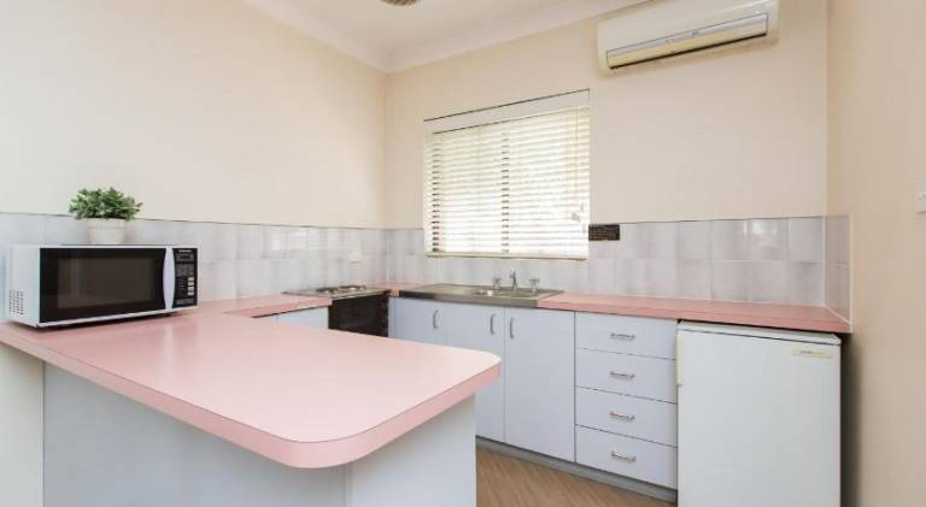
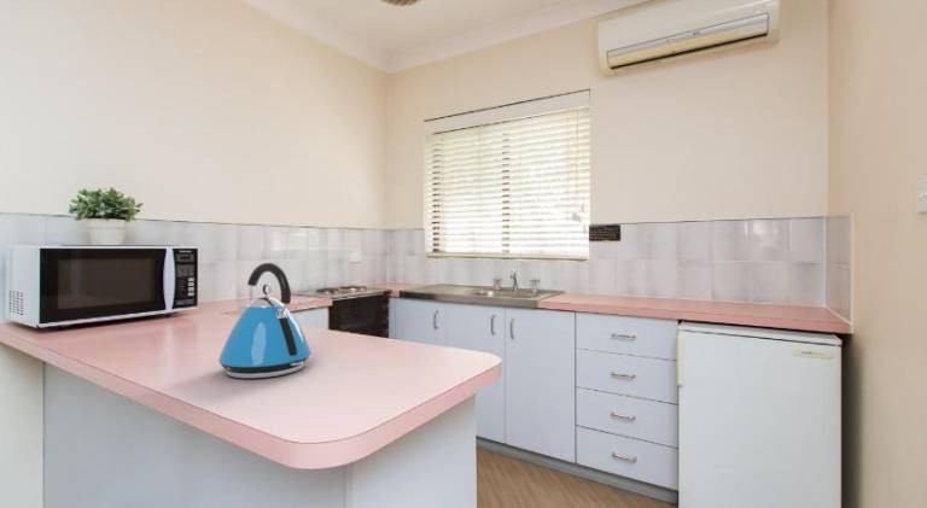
+ kettle (268, 315)
